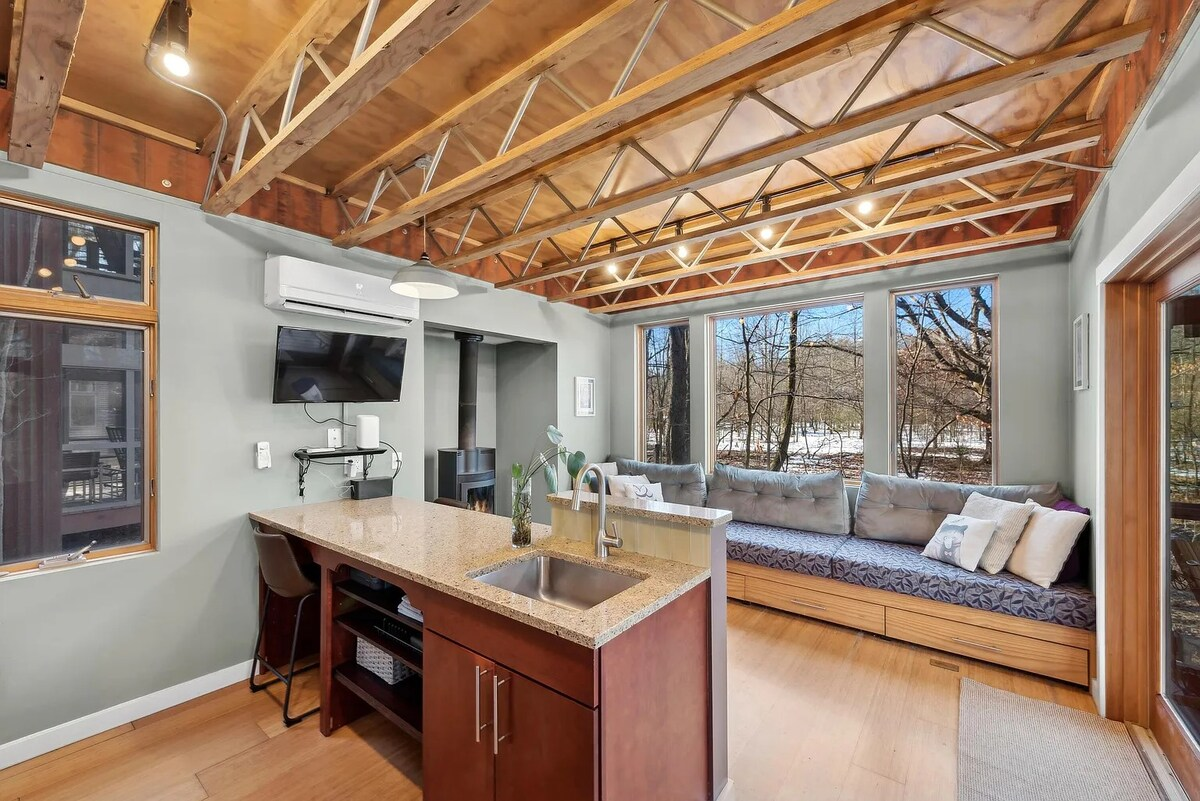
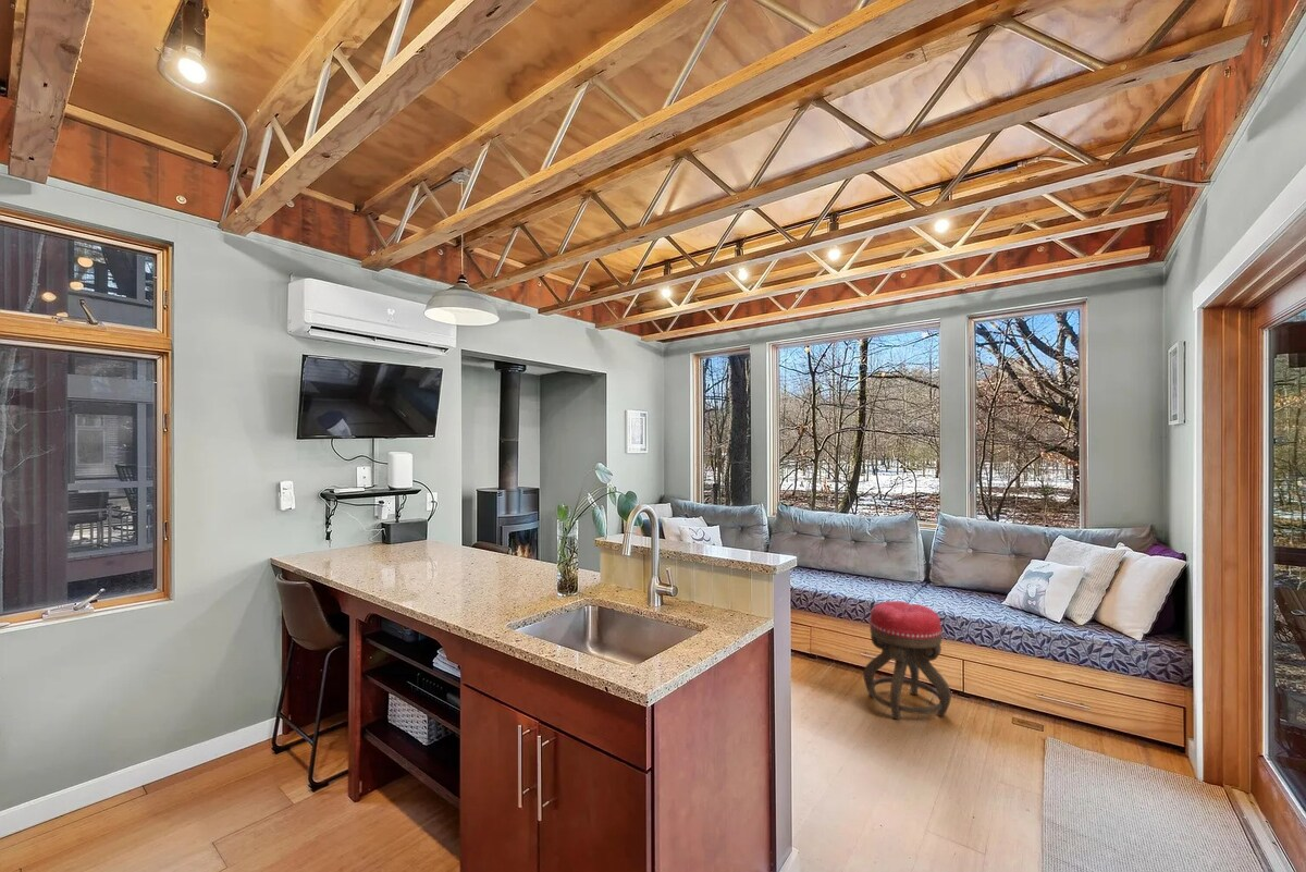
+ ottoman (904, 656)
